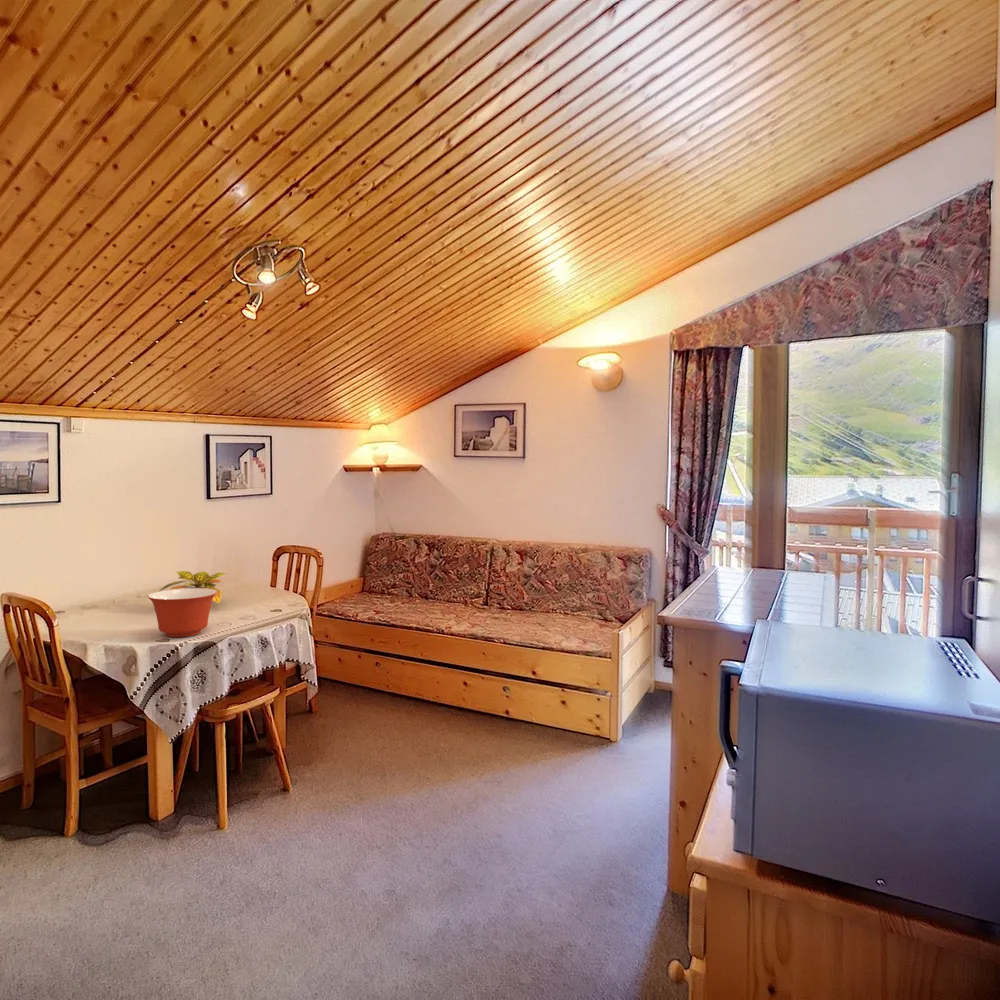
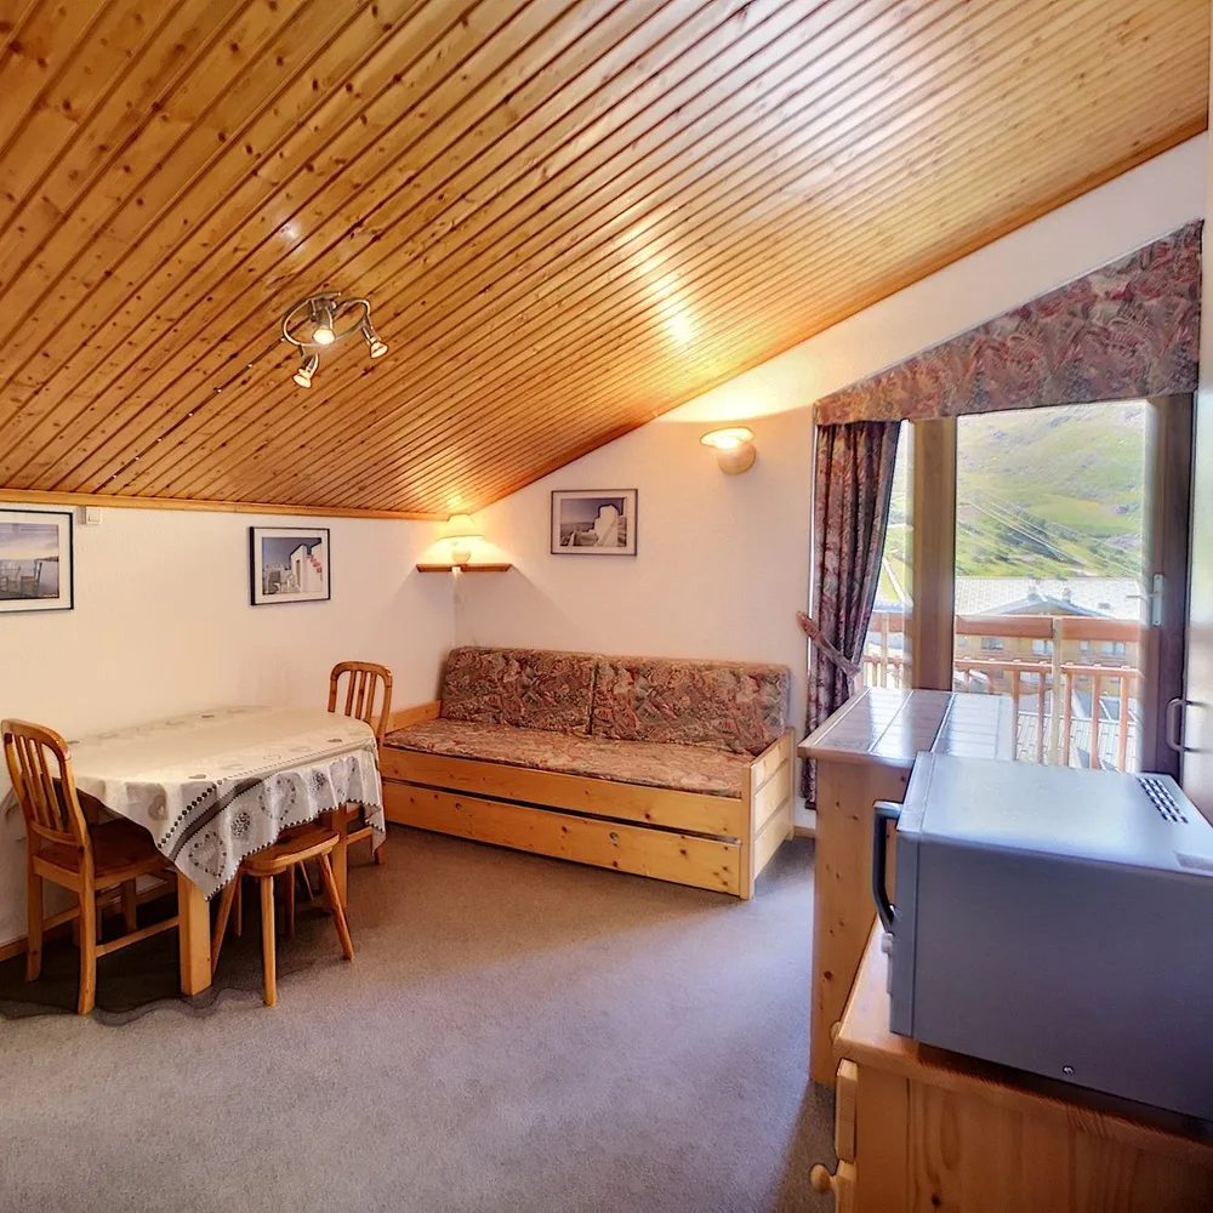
- mixing bowl (183, 613)
- plant (192, 587)
